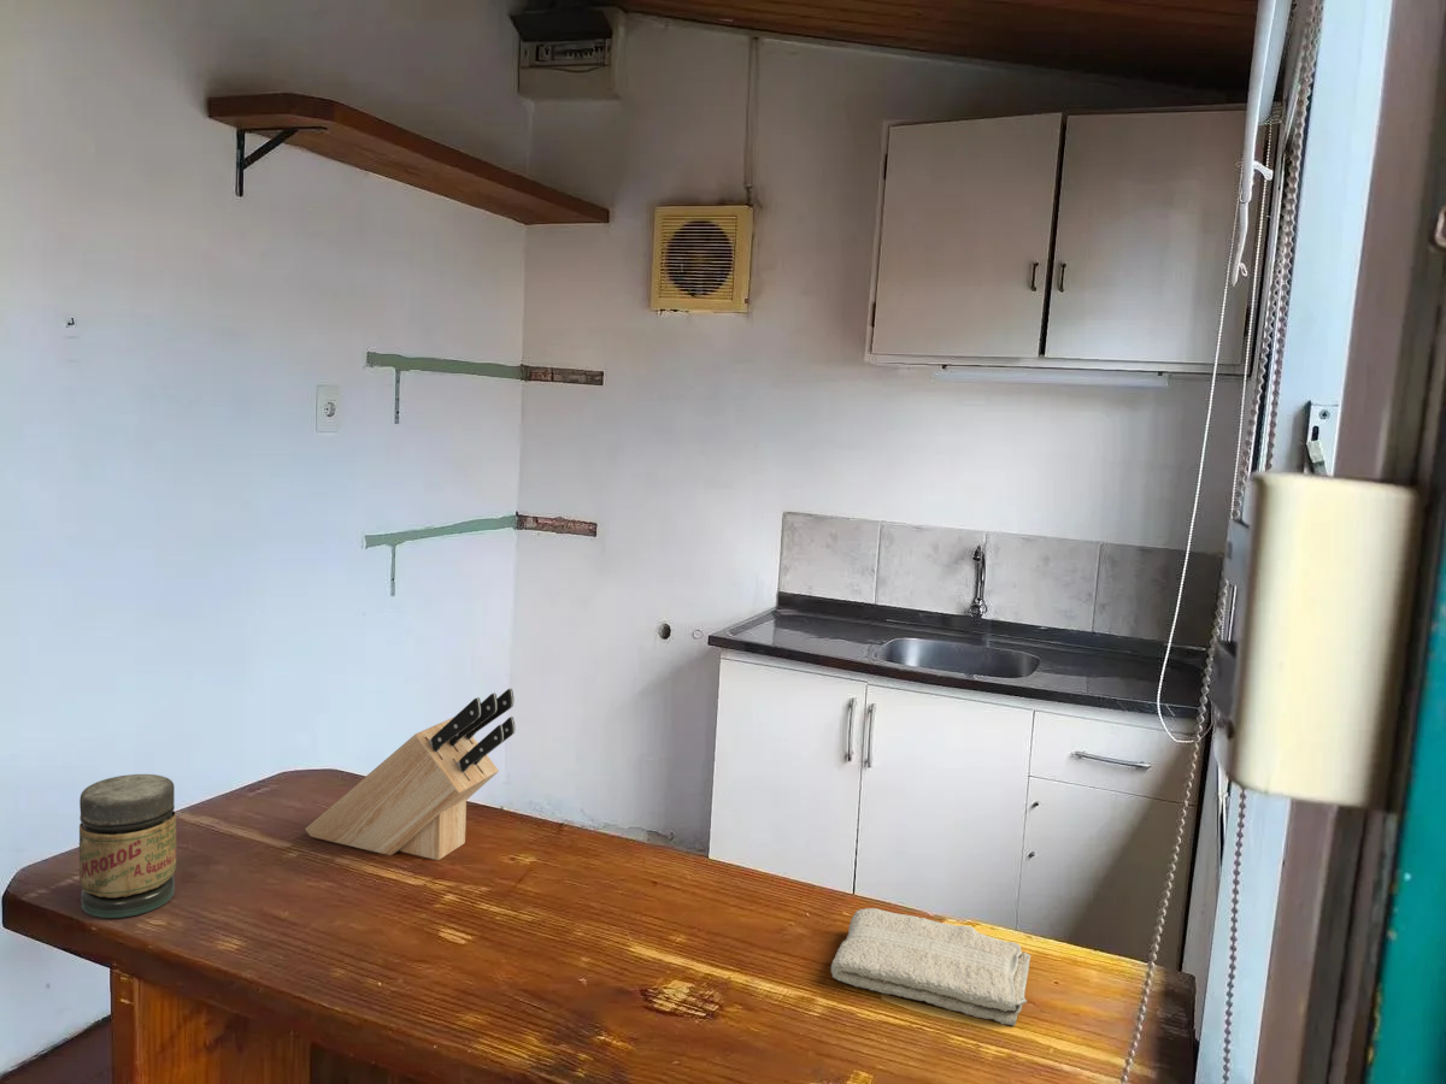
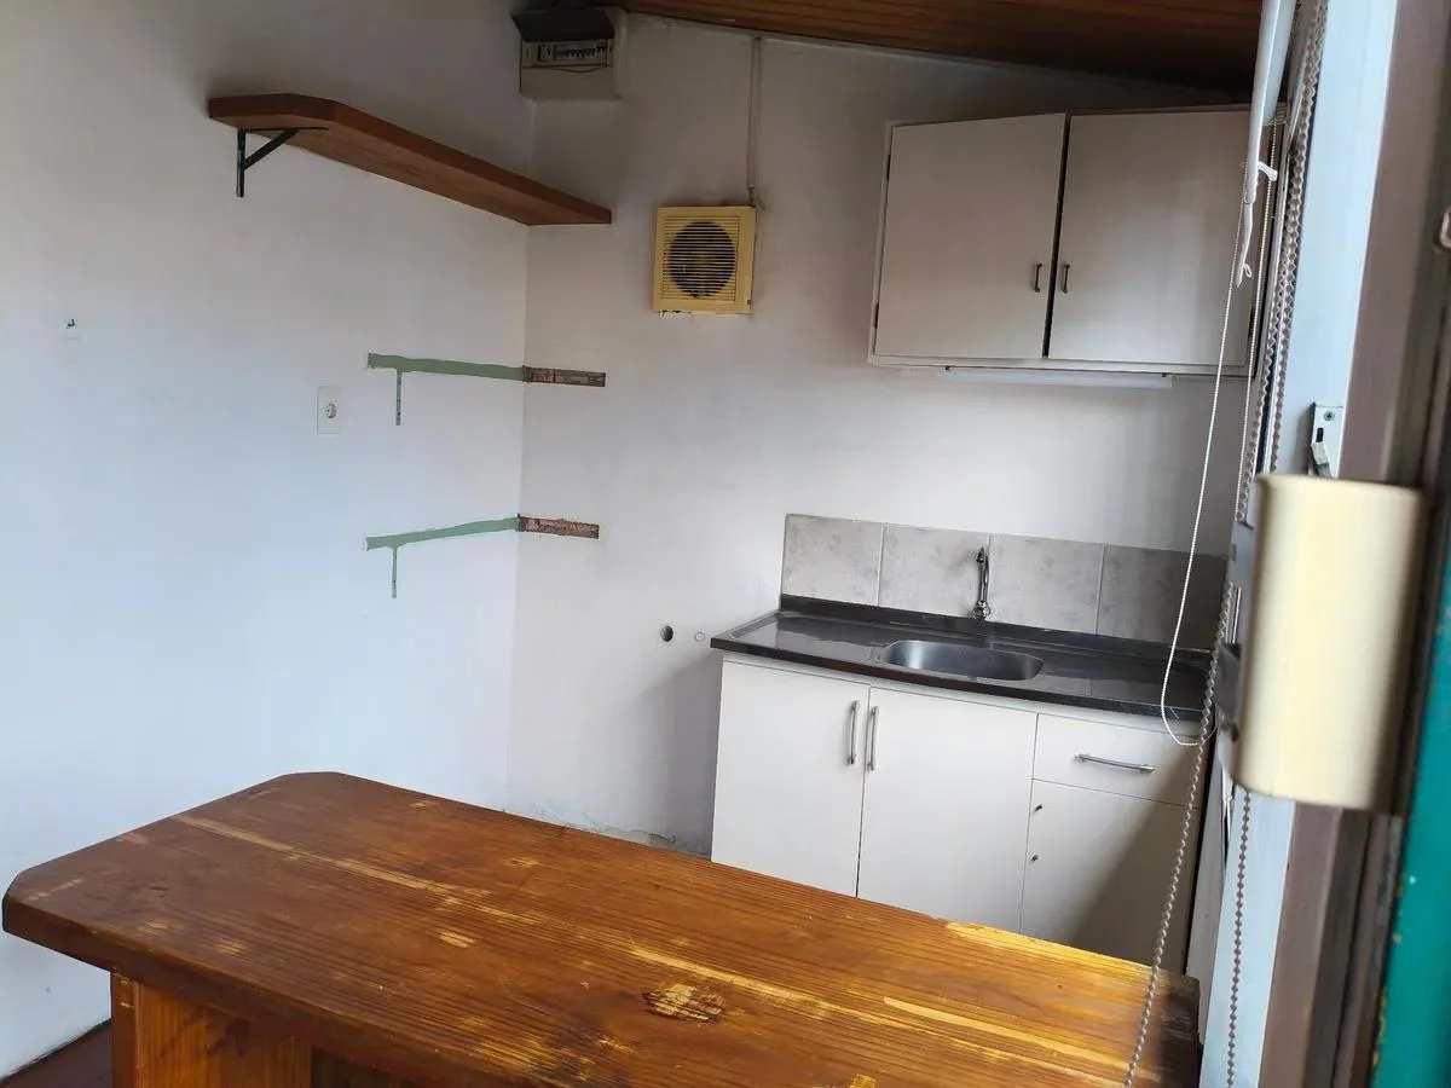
- jar (127, 843)
- washcloth (931, 960)
- knife block (416, 761)
